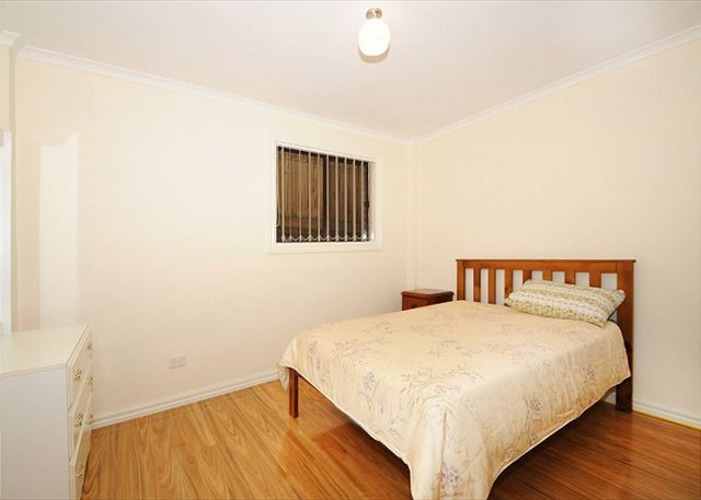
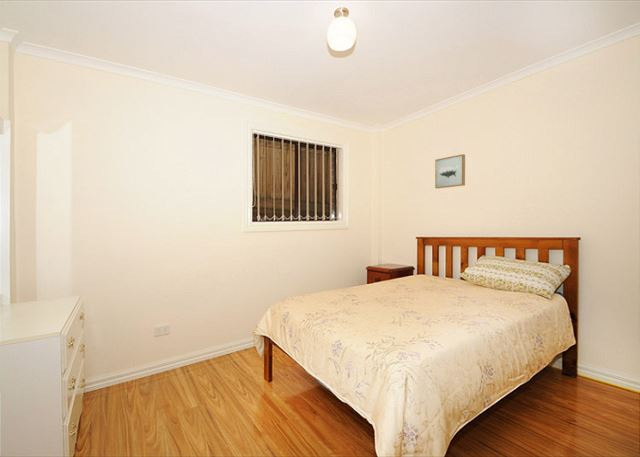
+ wall art (449, 172)
